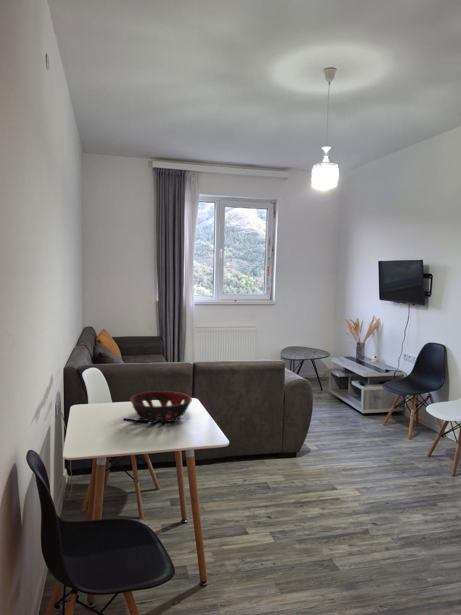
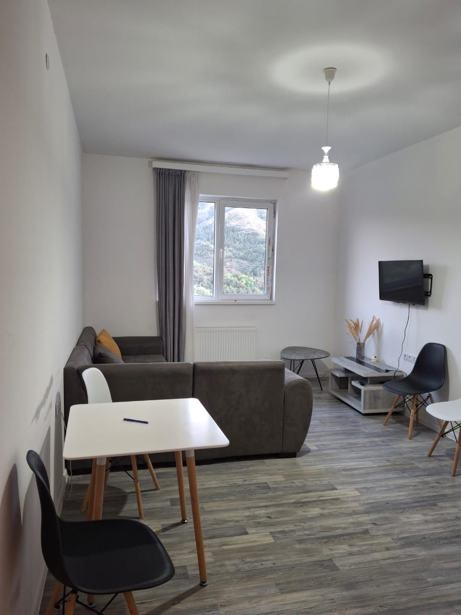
- decorative bowl (161, 407)
